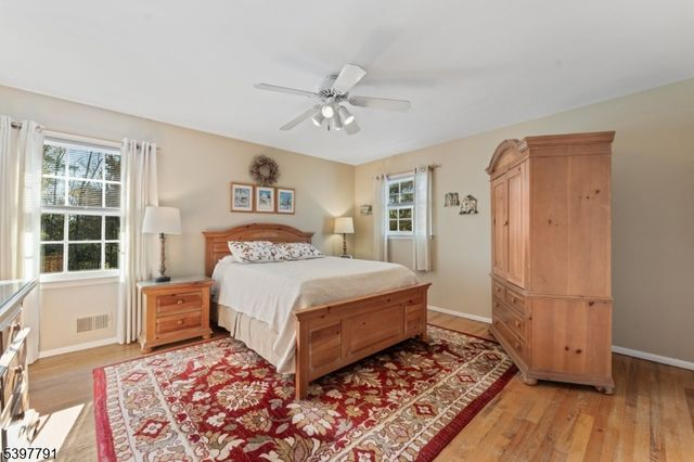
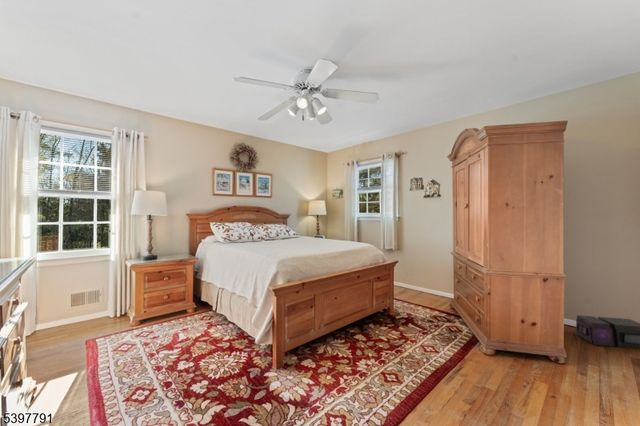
+ air purifier (611, 331)
